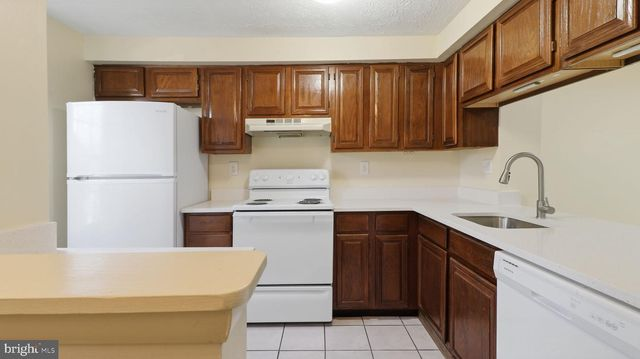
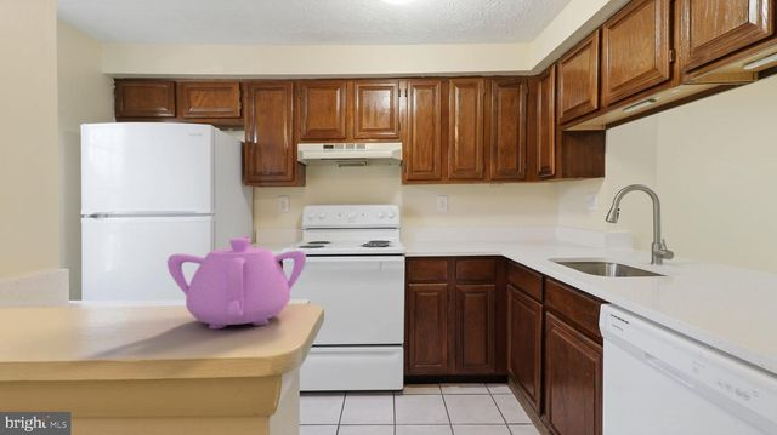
+ teapot (240, 277)
